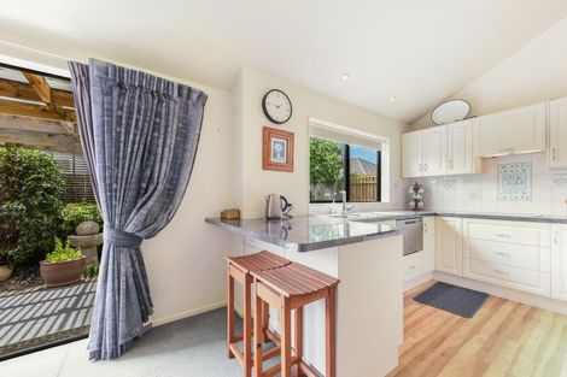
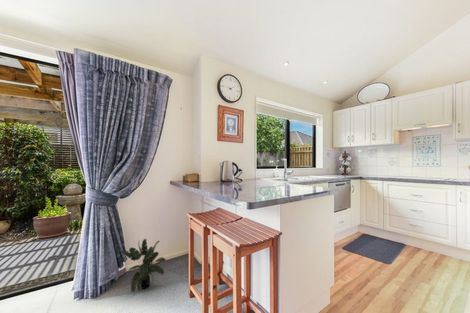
+ potted plant (145, 264)
